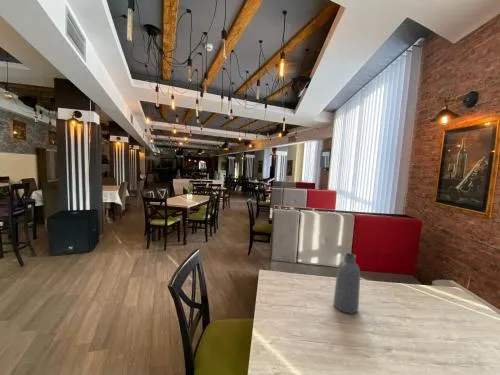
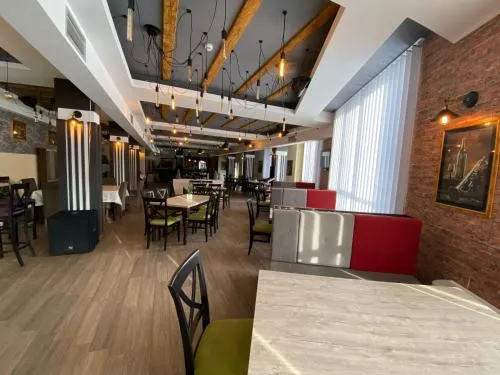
- vase (347, 281)
